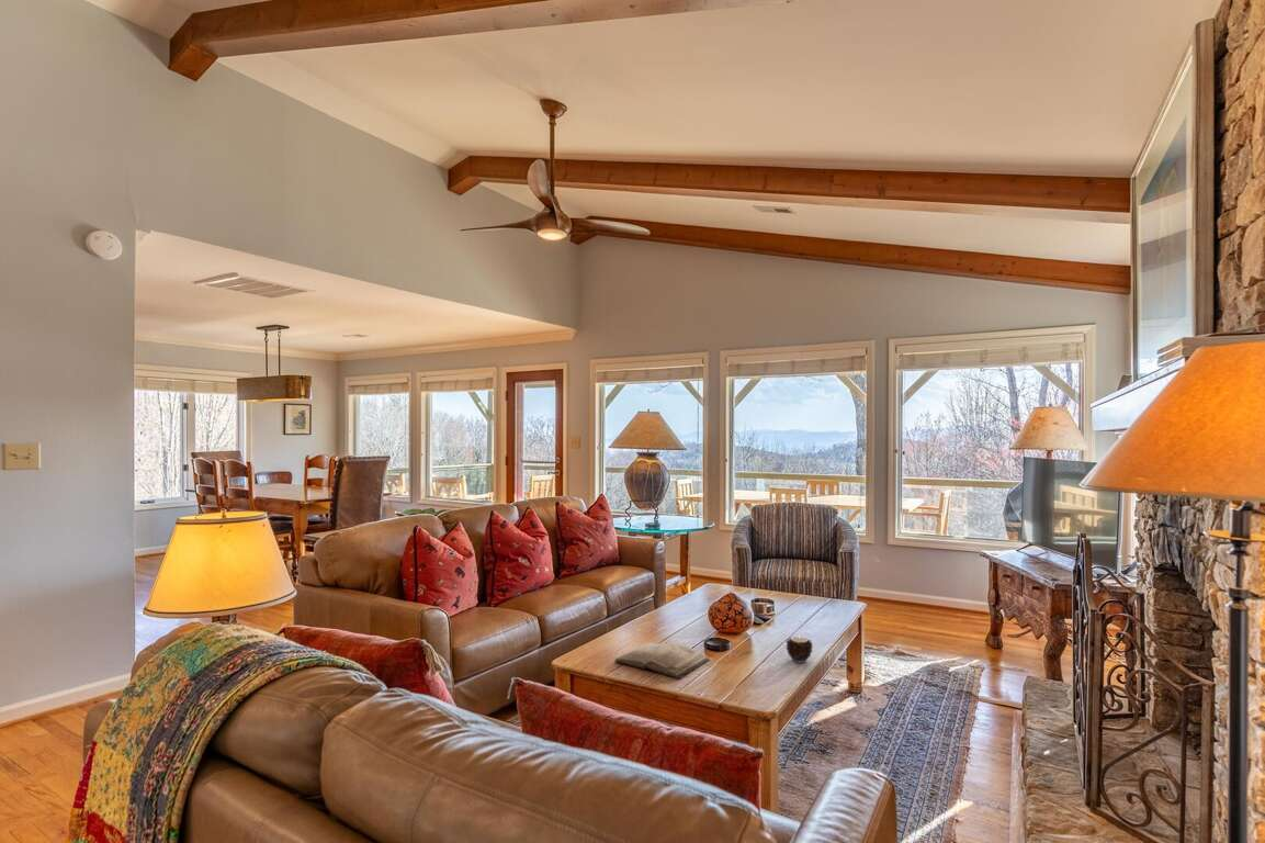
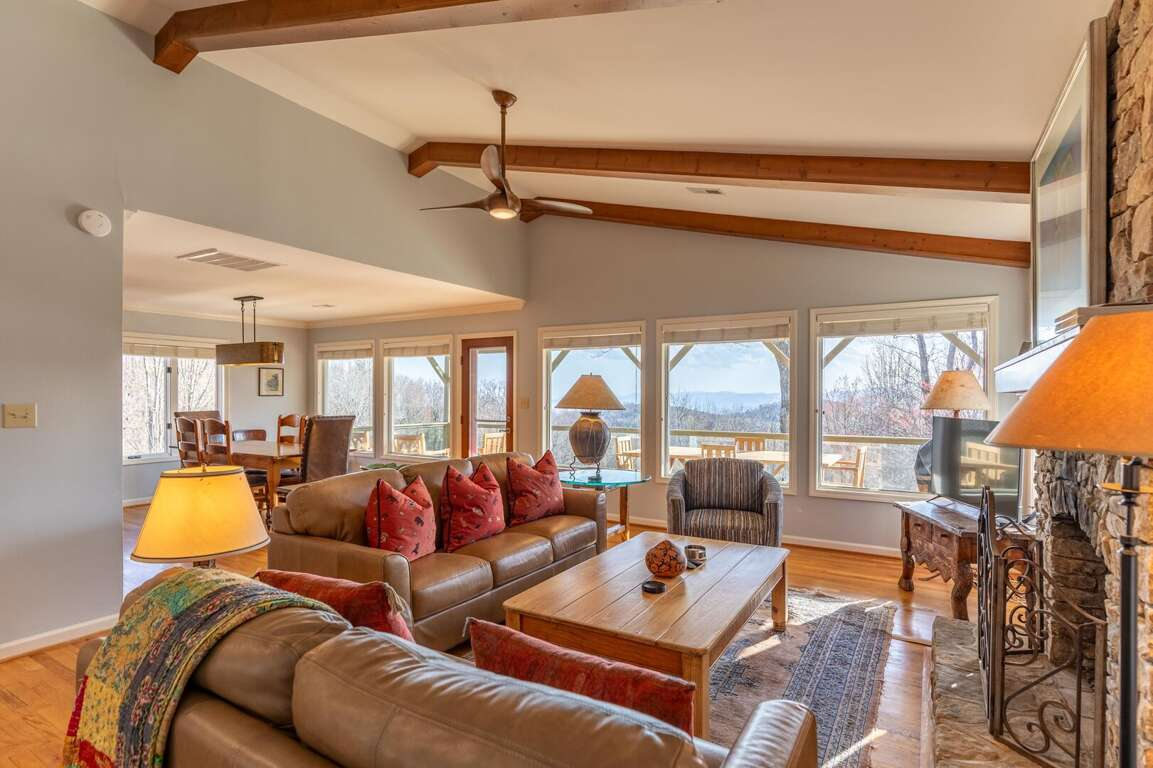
- candle (799, 647)
- diary (662, 655)
